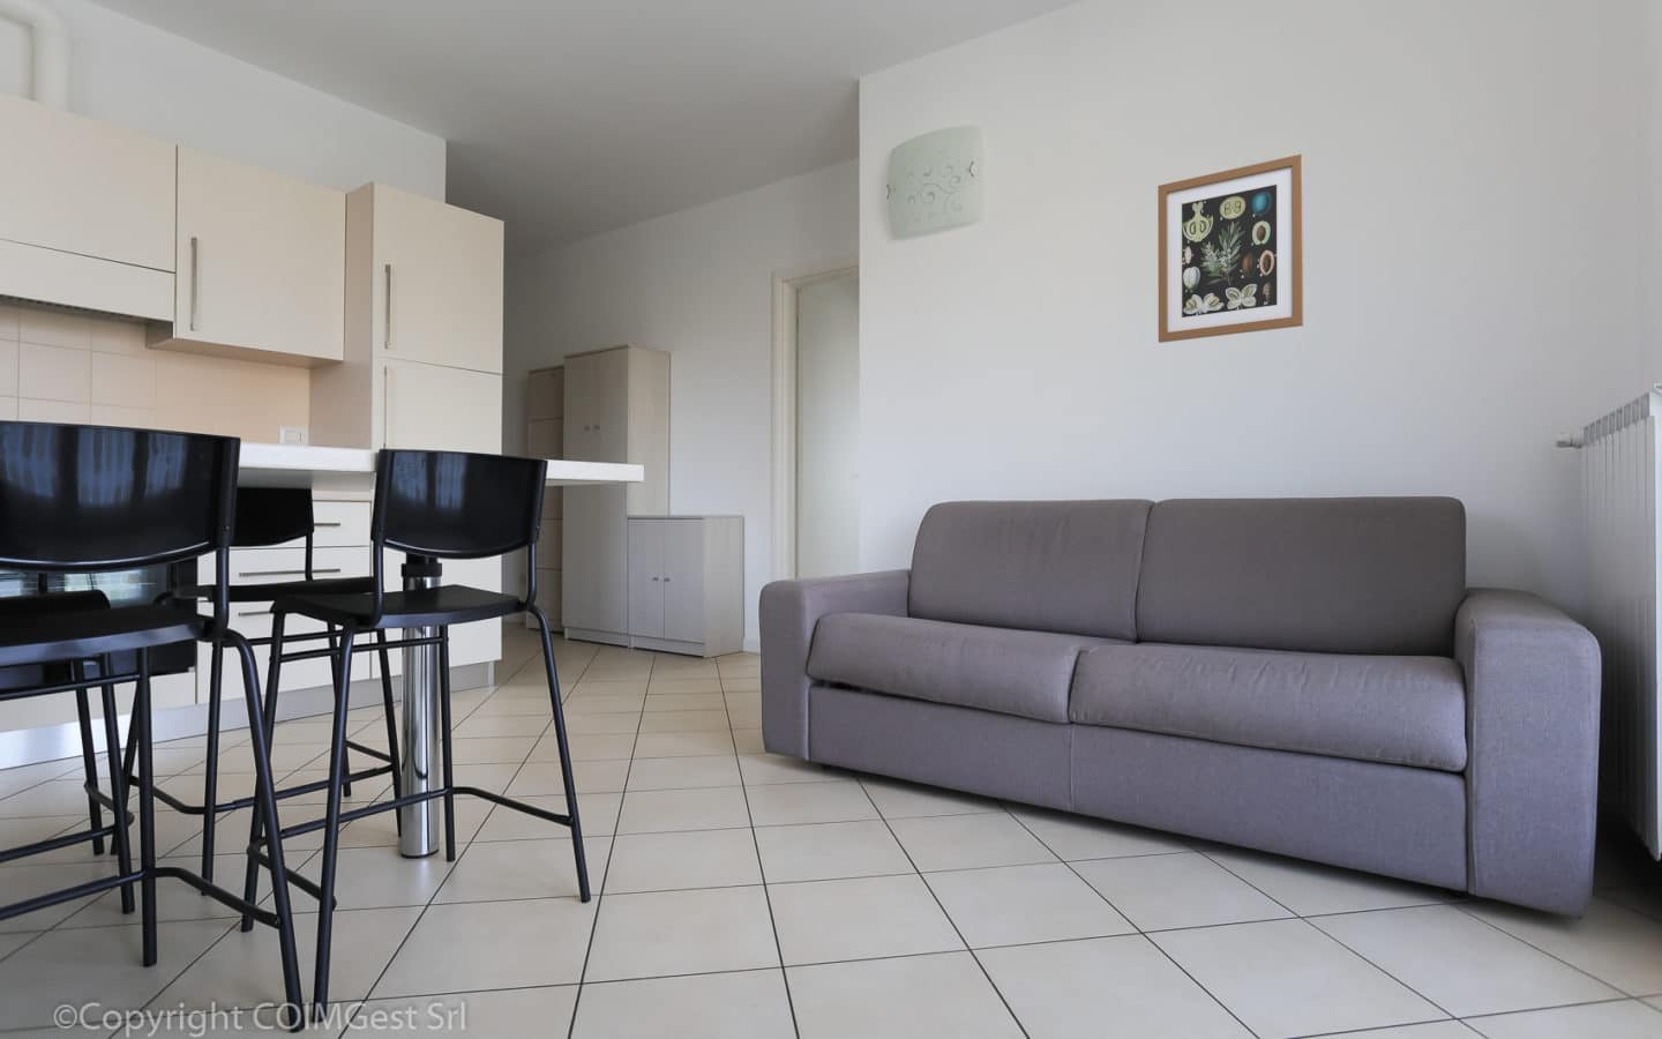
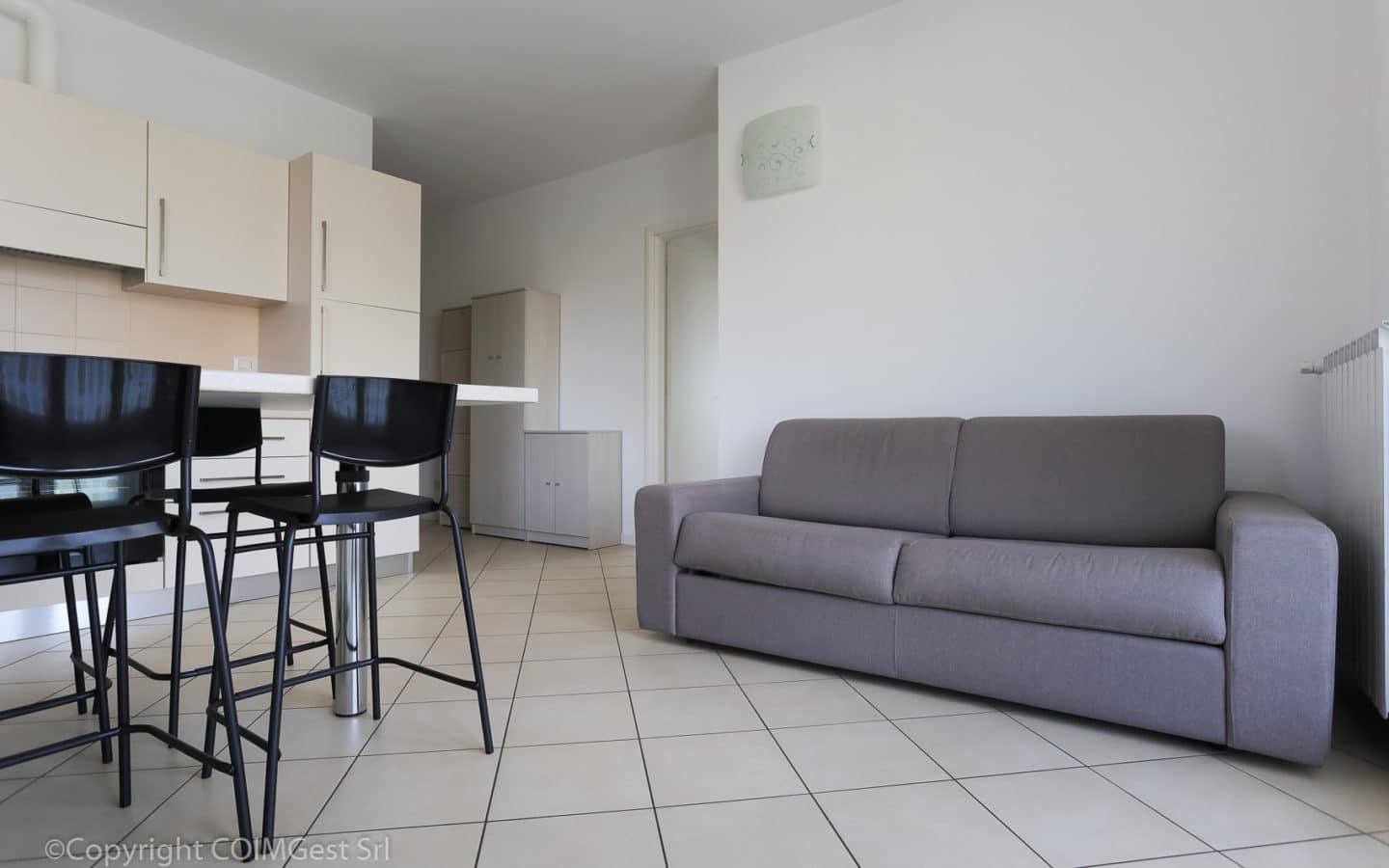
- wall art (1226, 251)
